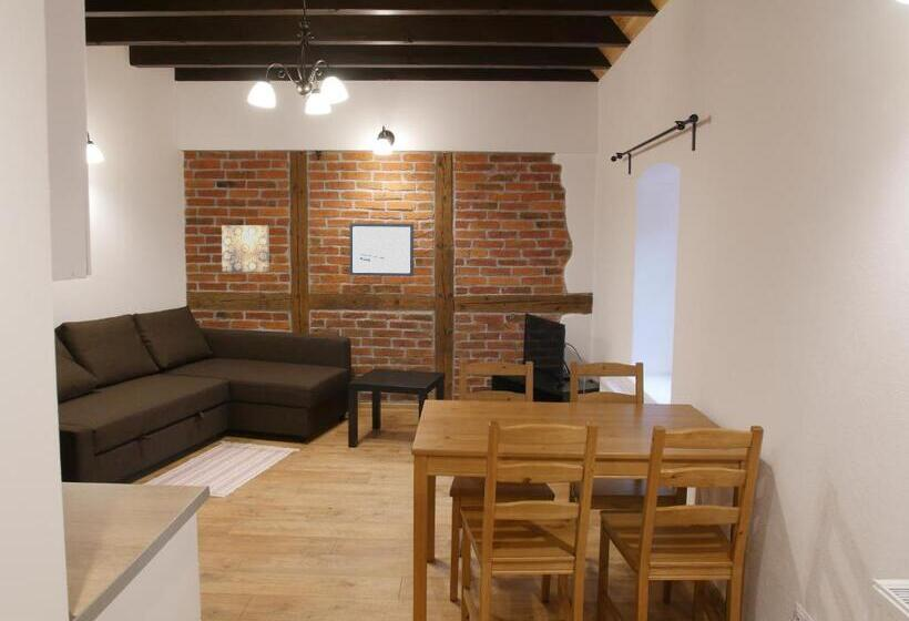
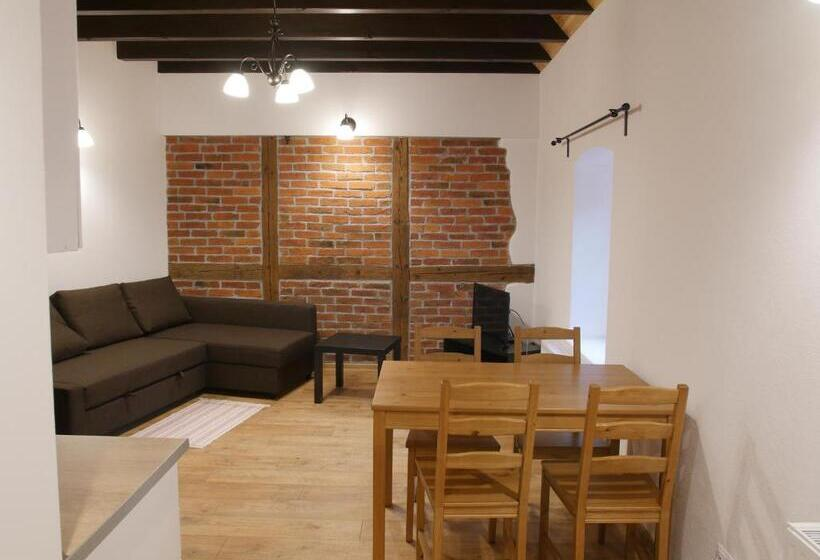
- wall art (381, 250)
- wall art (245, 248)
